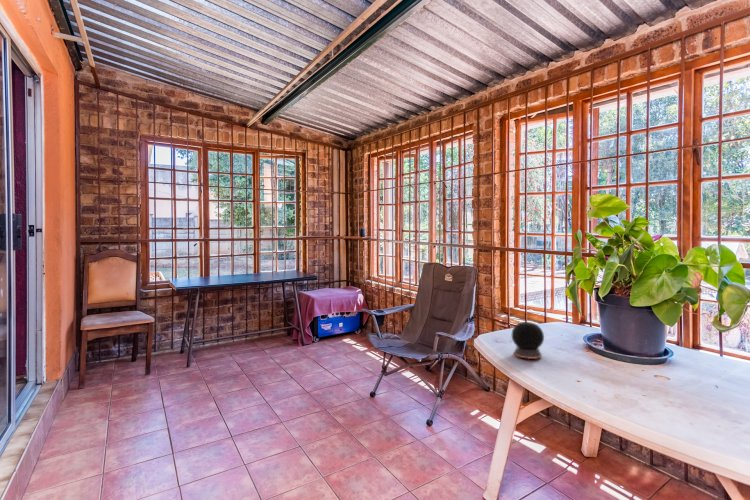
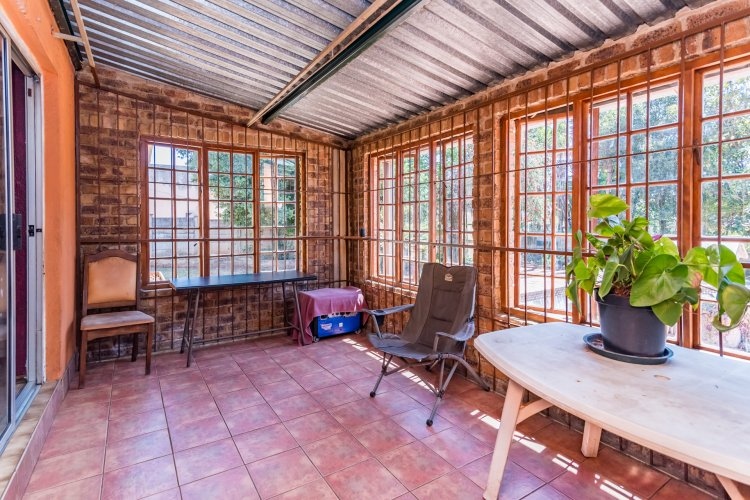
- speaker (527, 339)
